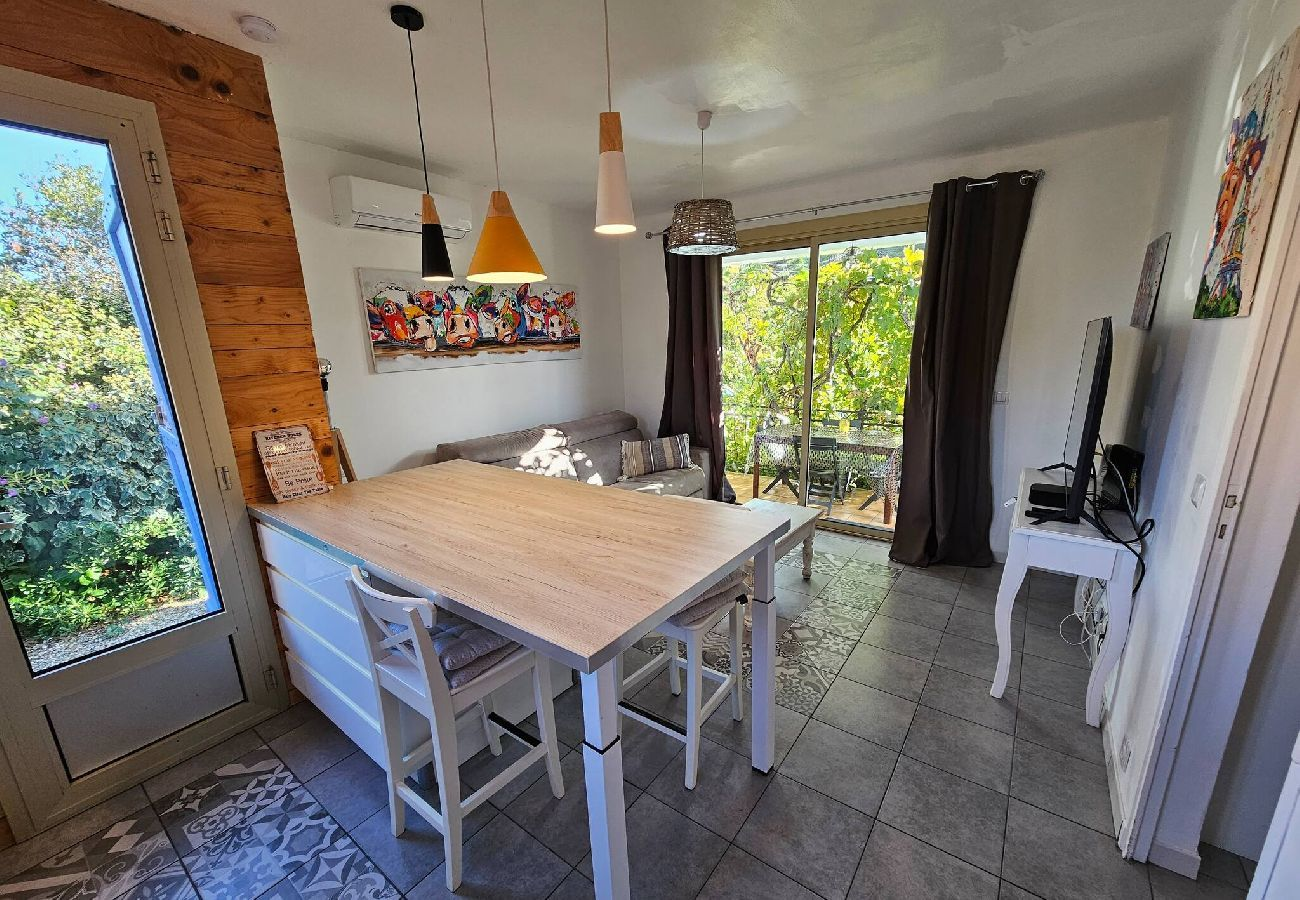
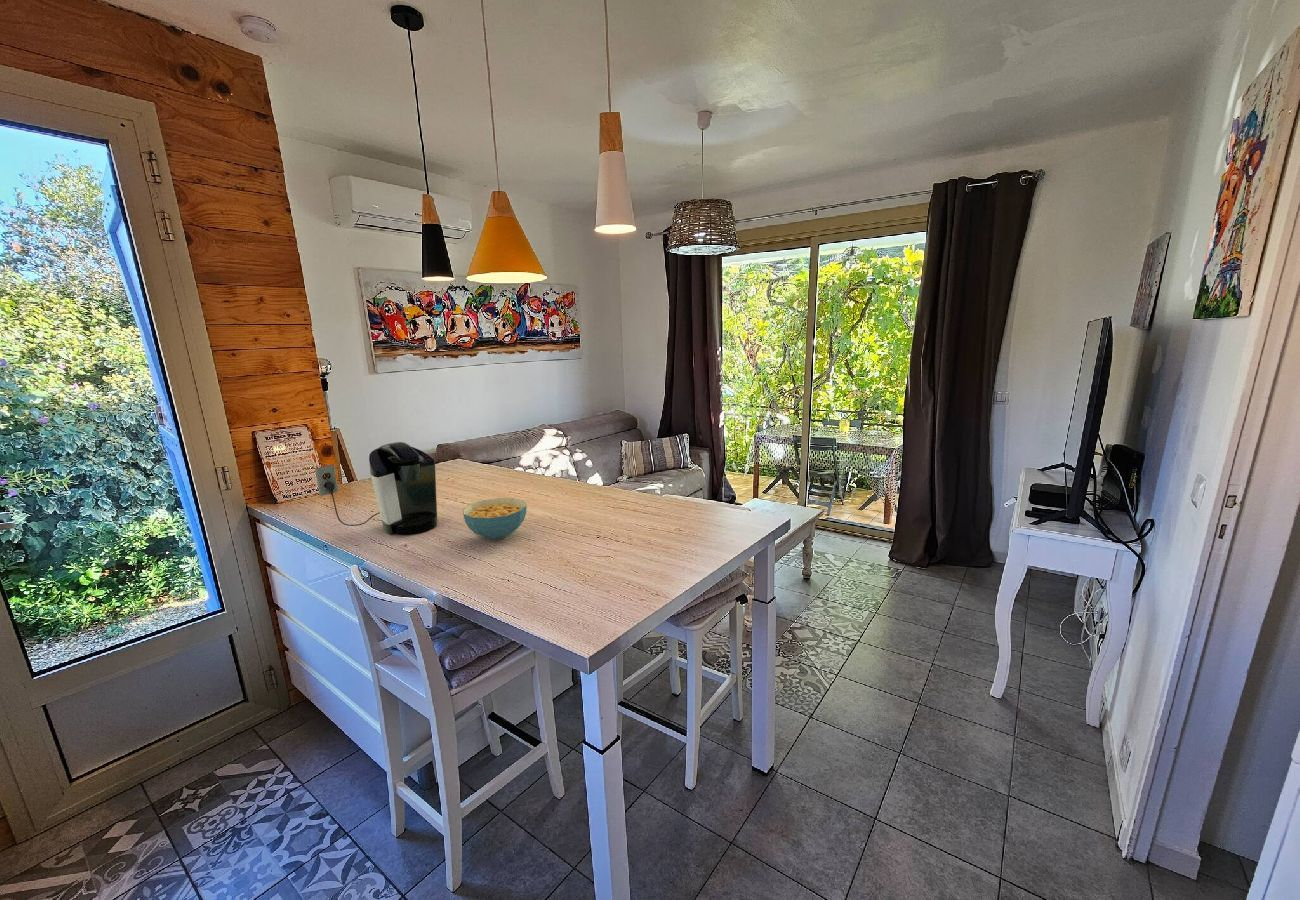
+ coffee maker (386, 489)
+ cereal bowl (496, 521)
